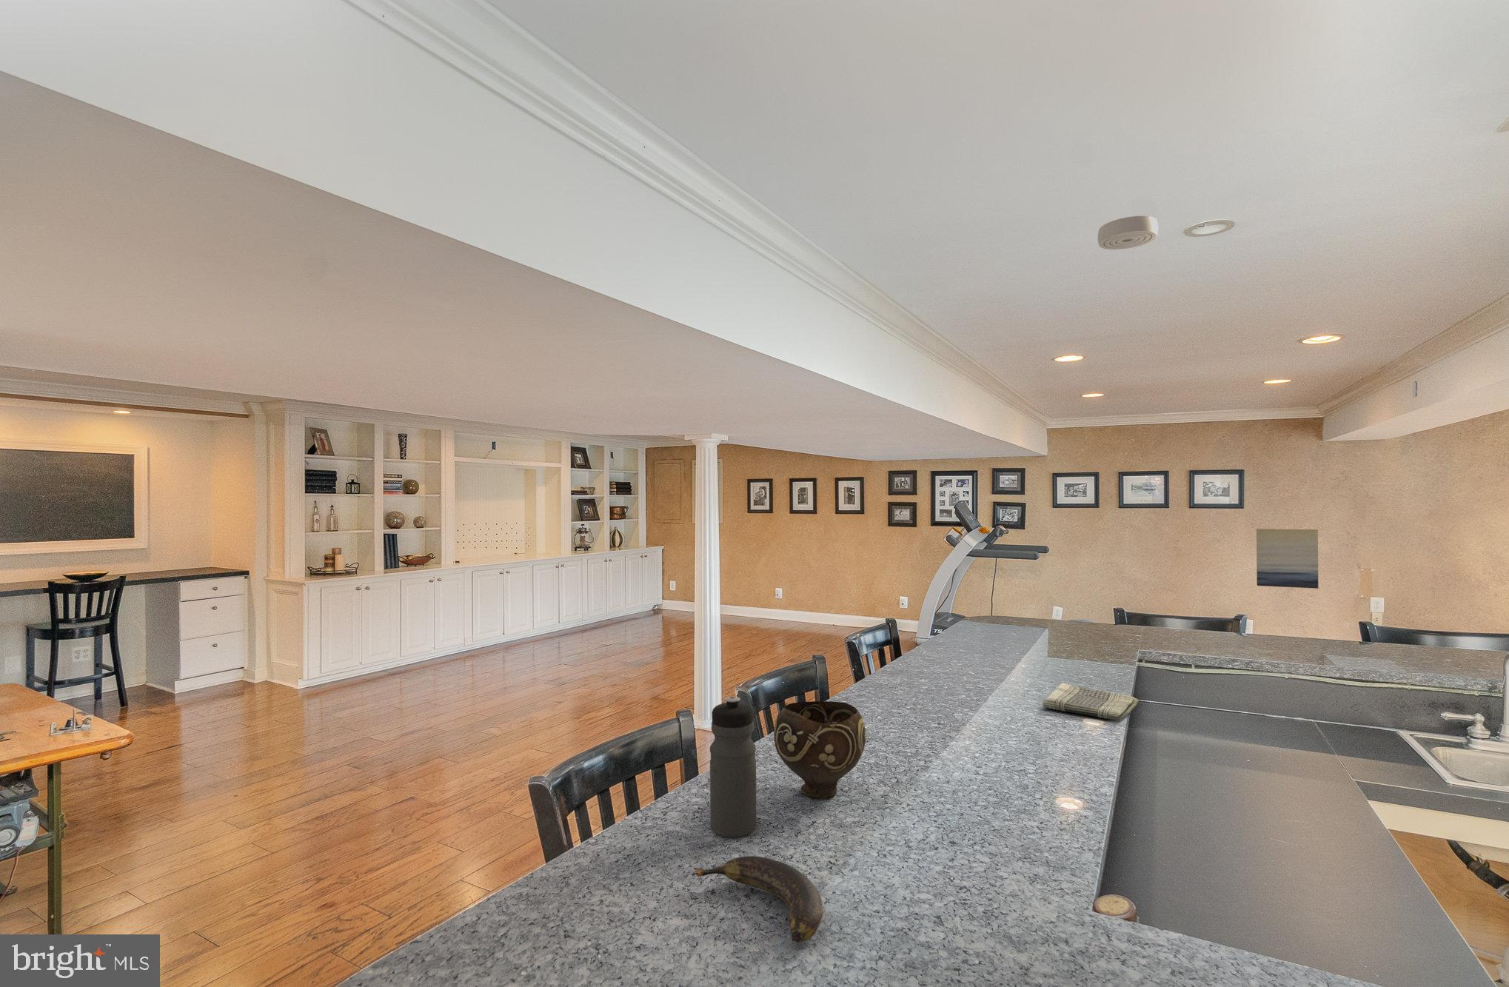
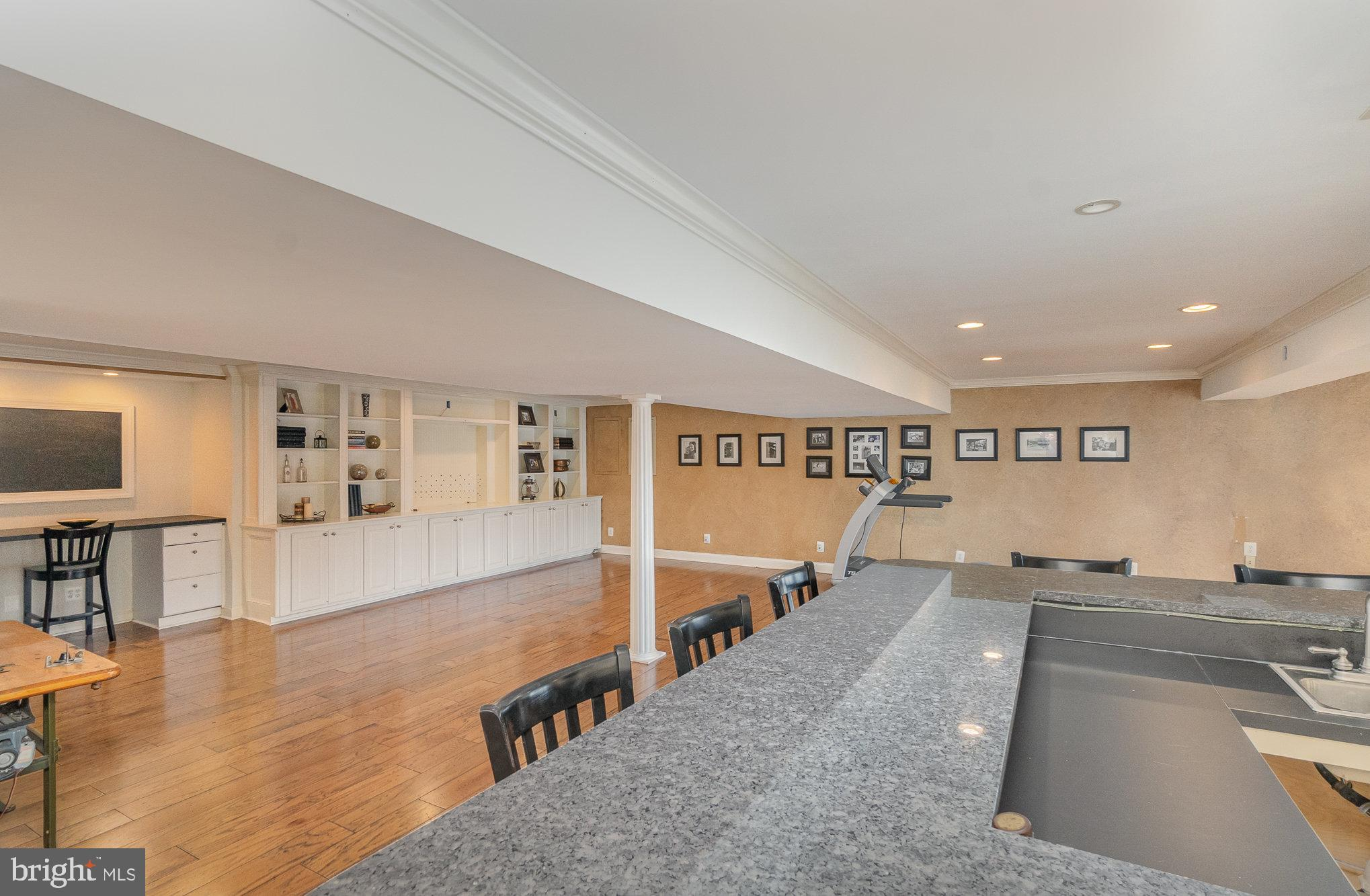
- bowl (819, 748)
- water bottle (732, 762)
- banana (769, 889)
- wall art (1287, 557)
- smoke detector (1127, 234)
- dish towel (1090, 699)
